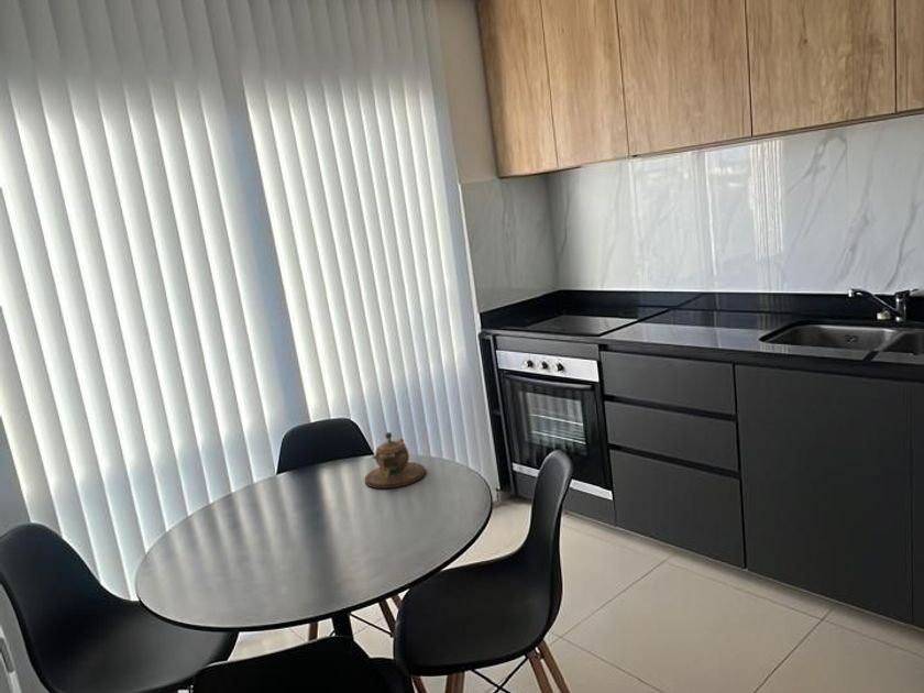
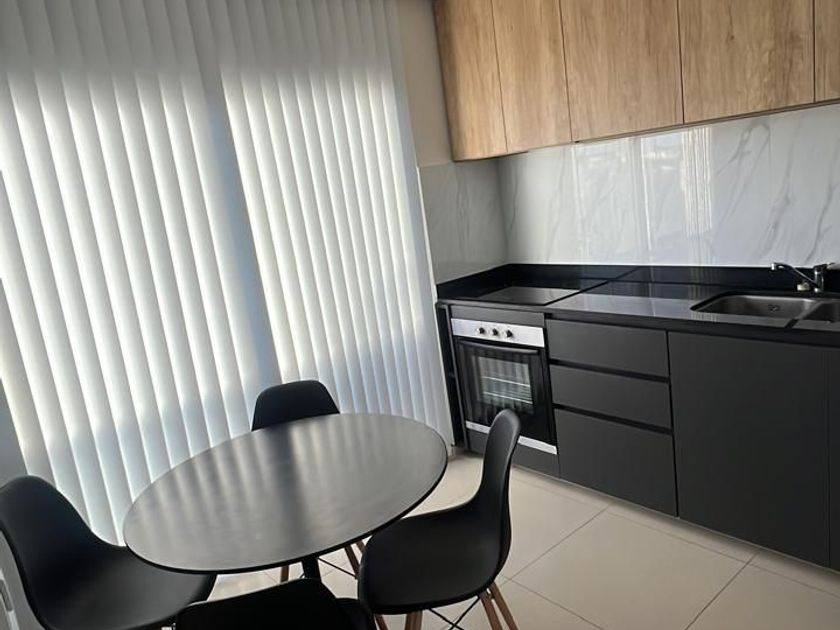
- teapot (392, 454)
